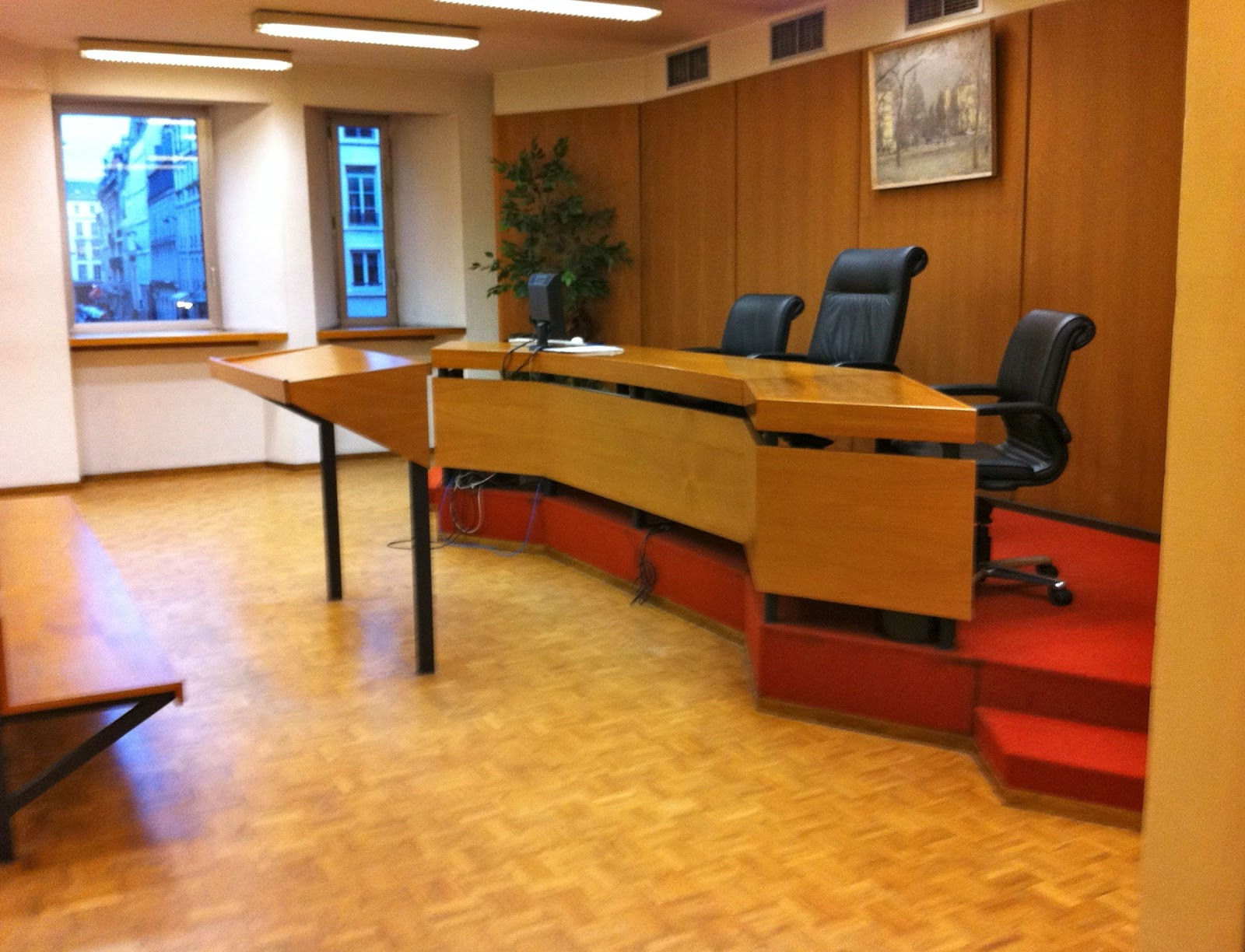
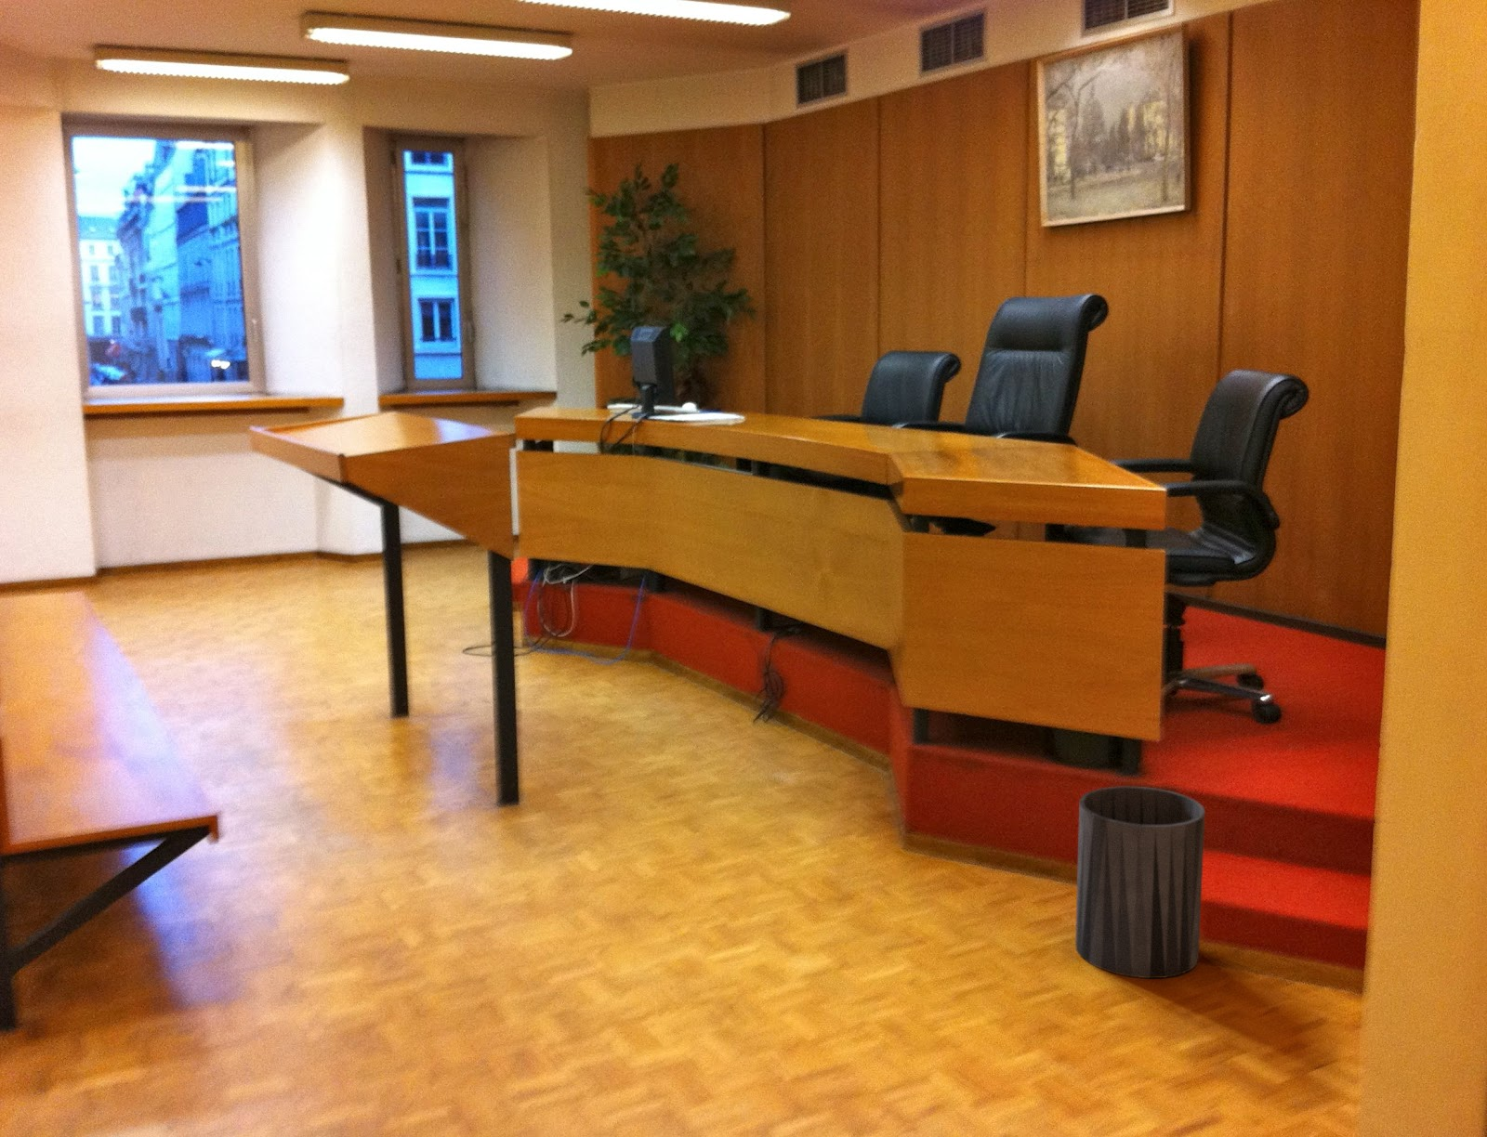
+ trash can (1138, 879)
